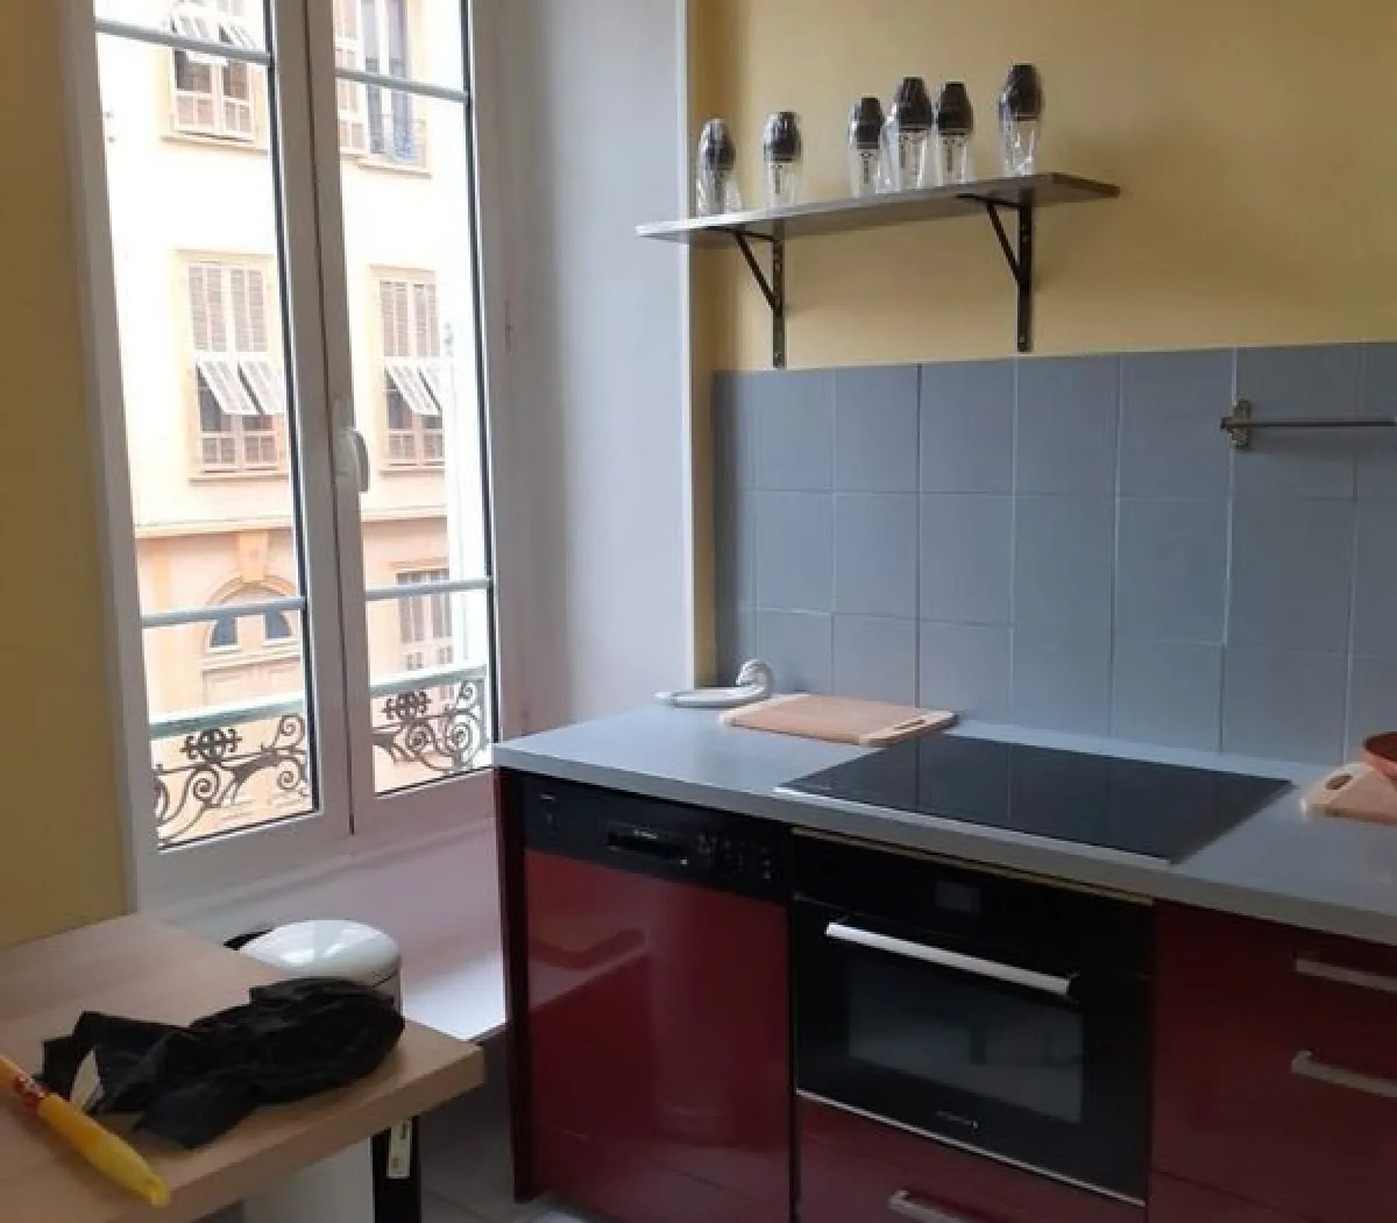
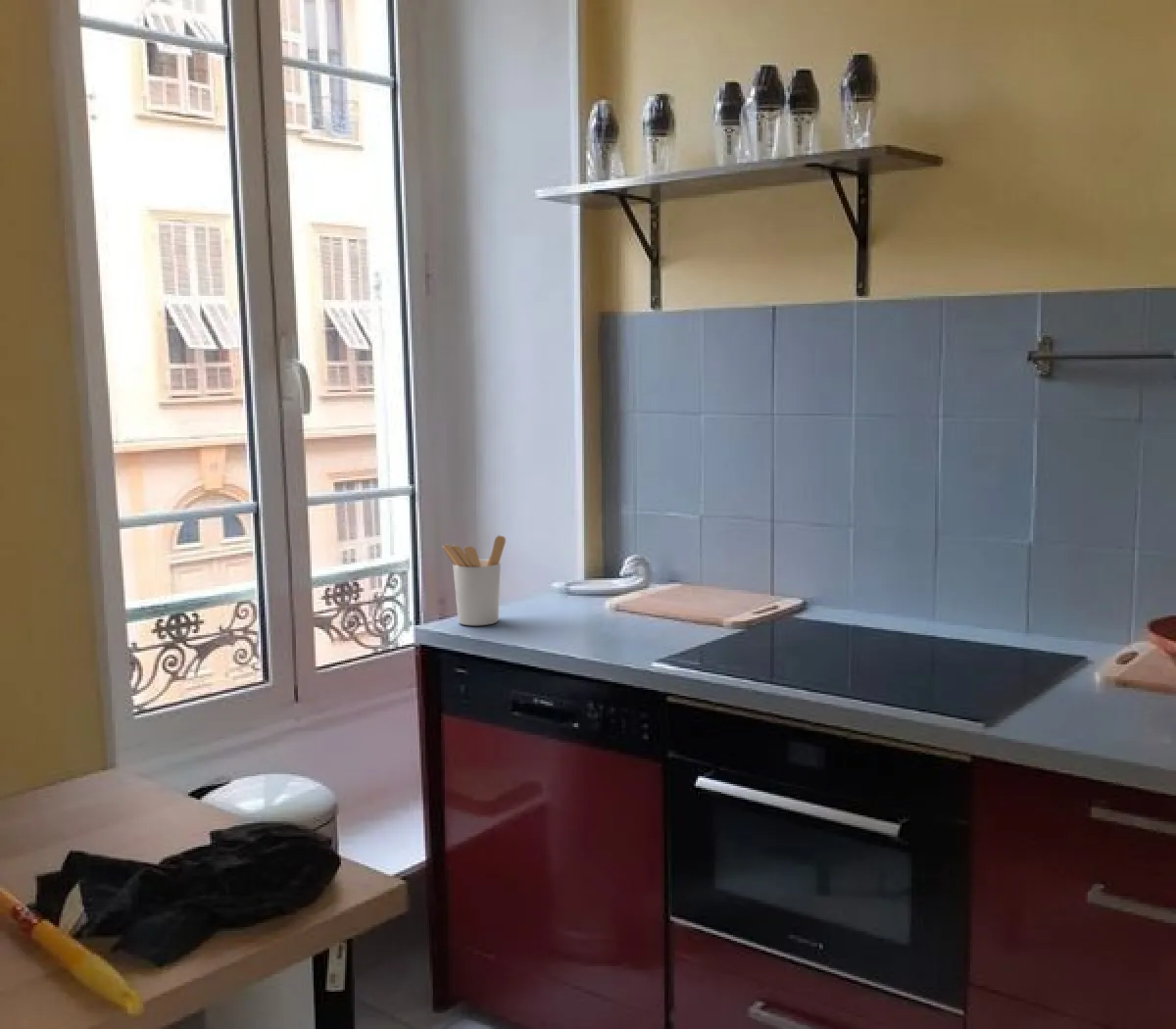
+ utensil holder (472, 580)
